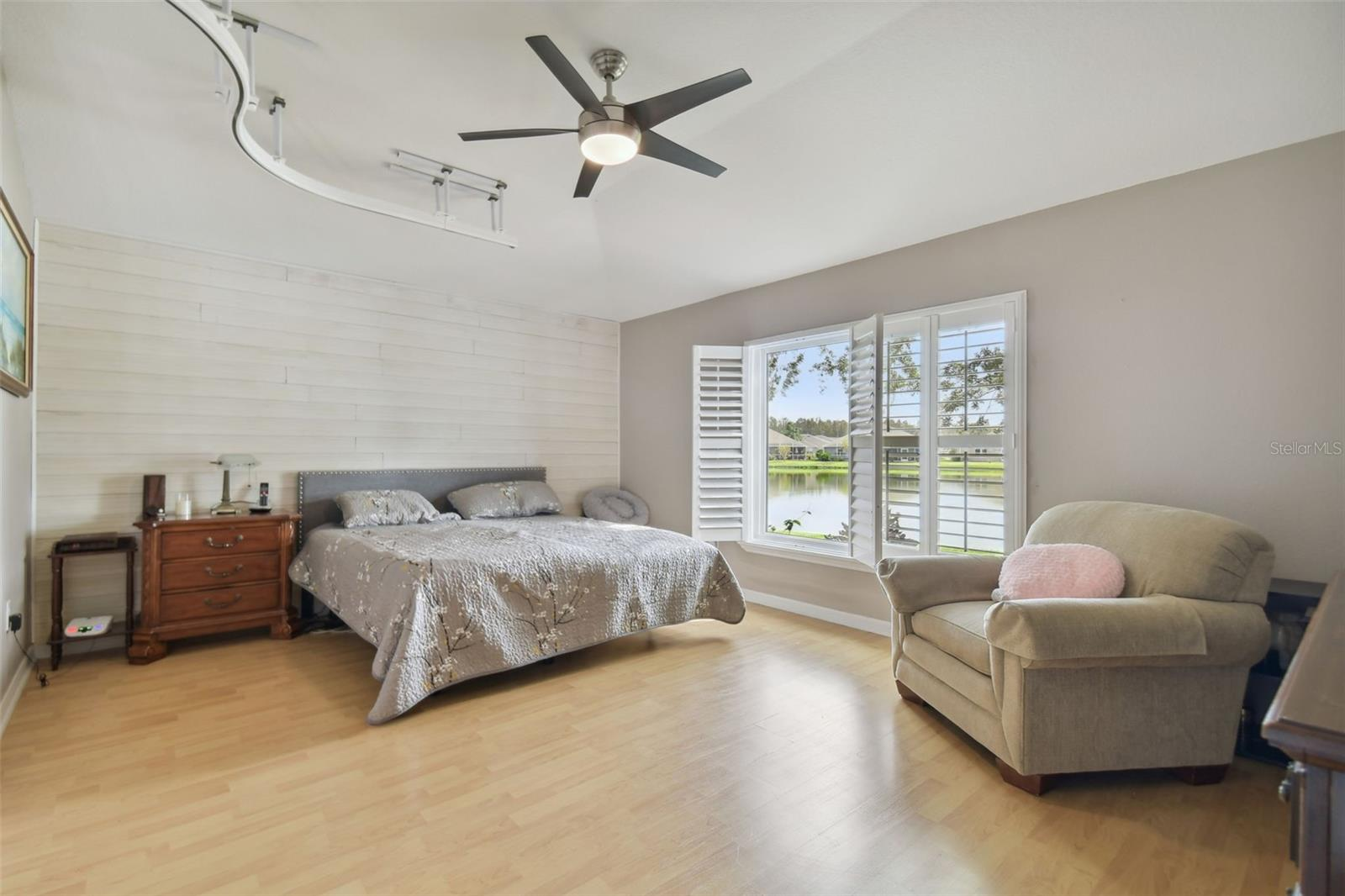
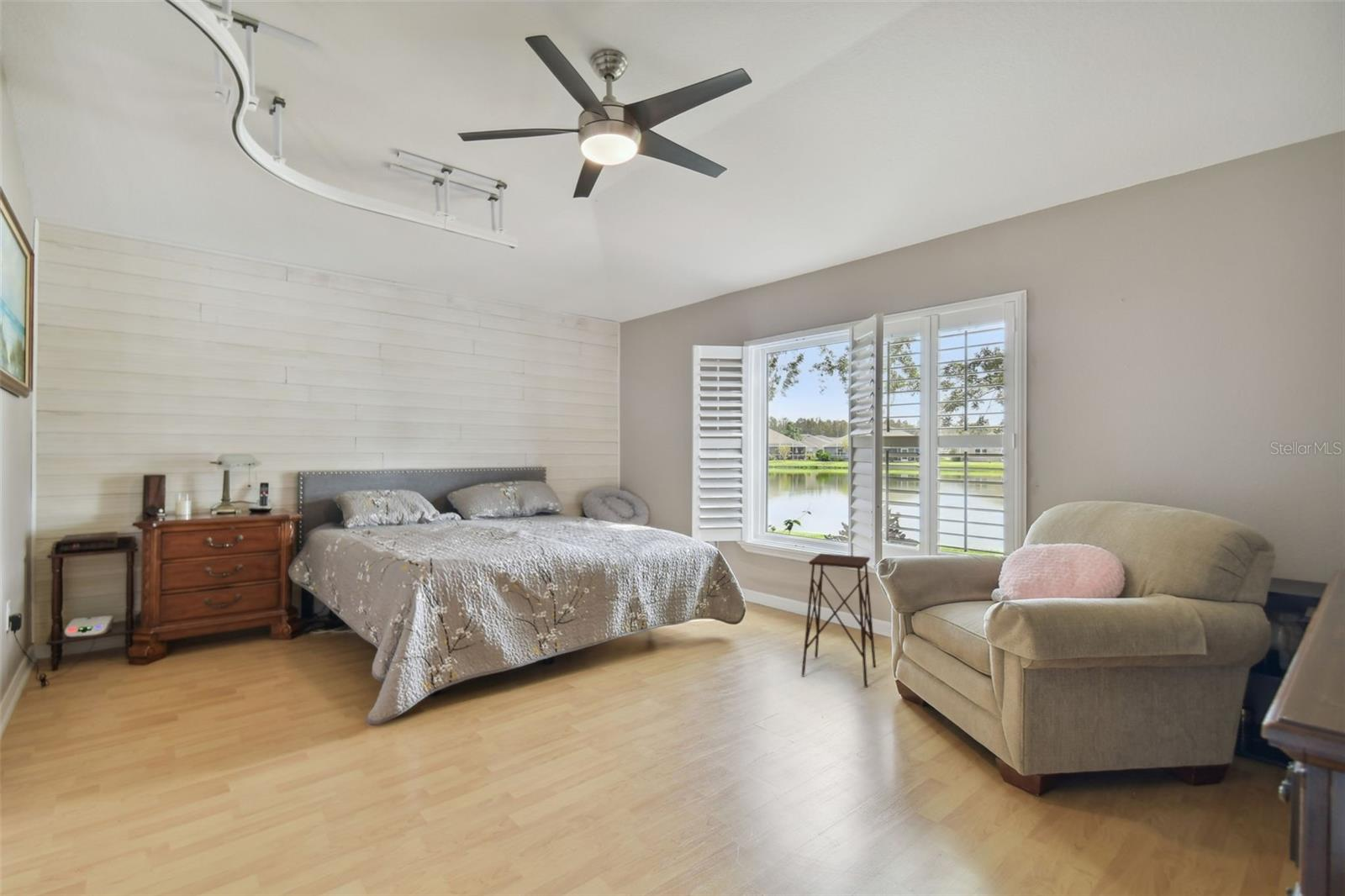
+ side table (837, 615)
